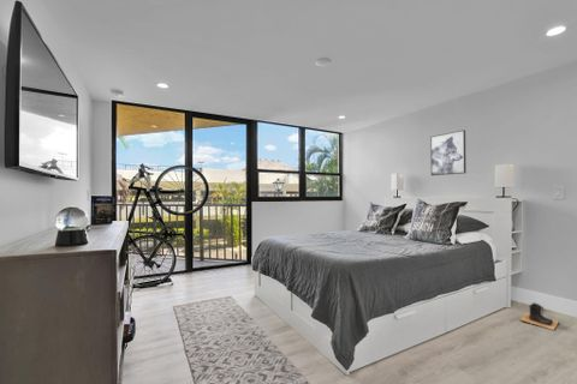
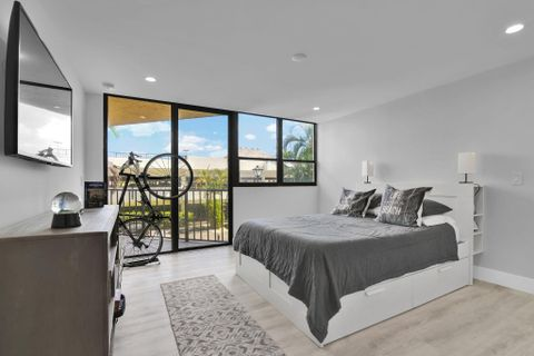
- wall art (447, 154)
- boots (539, 313)
